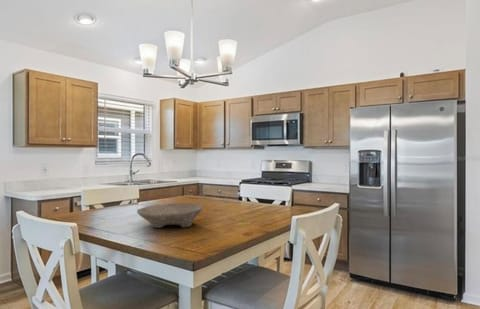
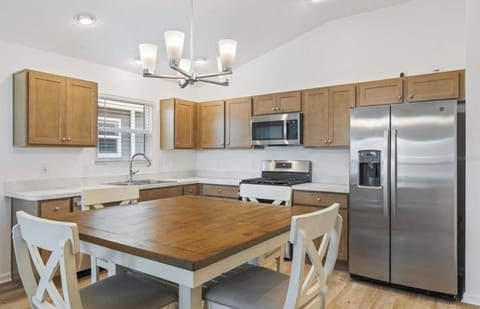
- bowl (170, 215)
